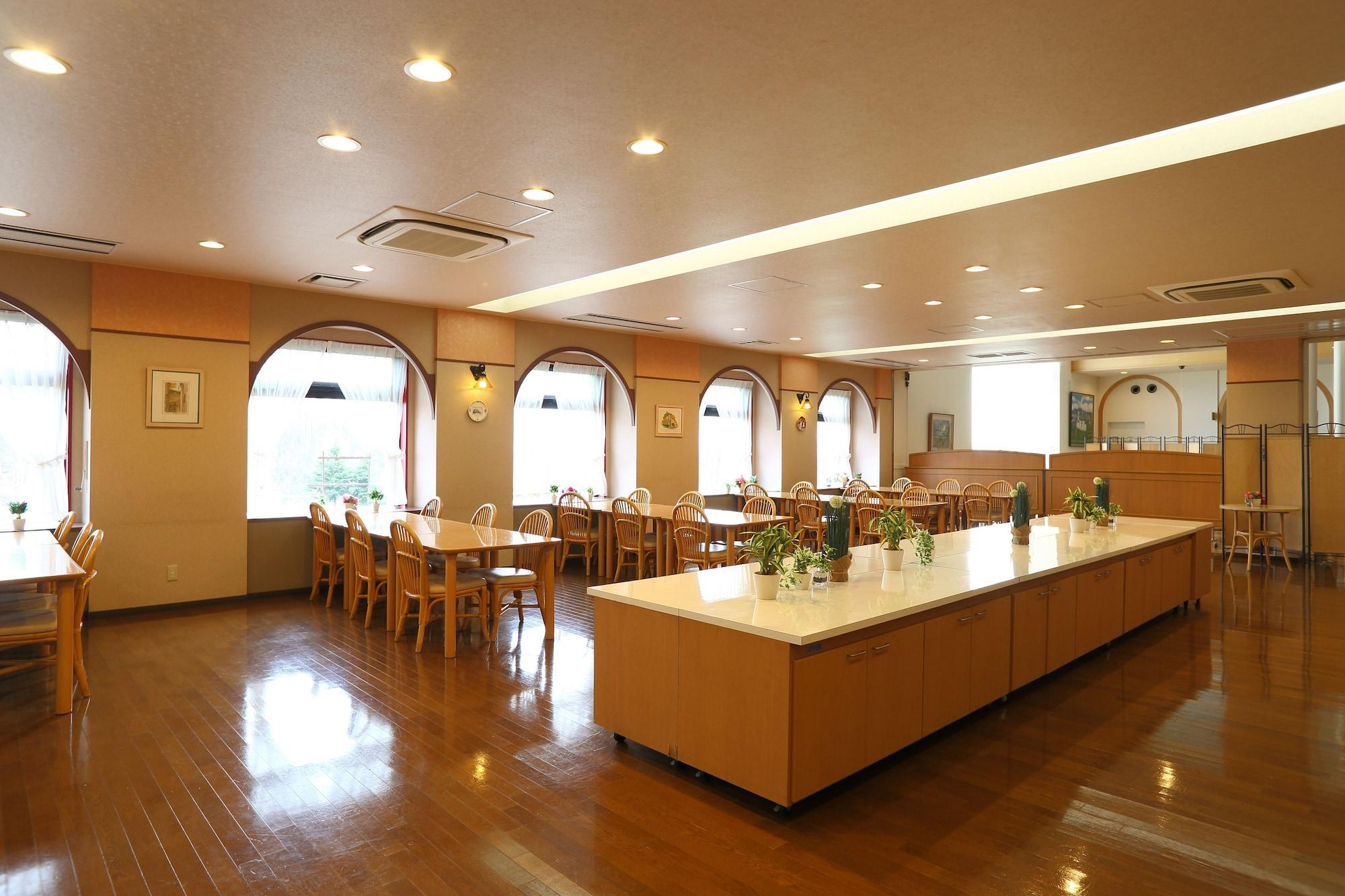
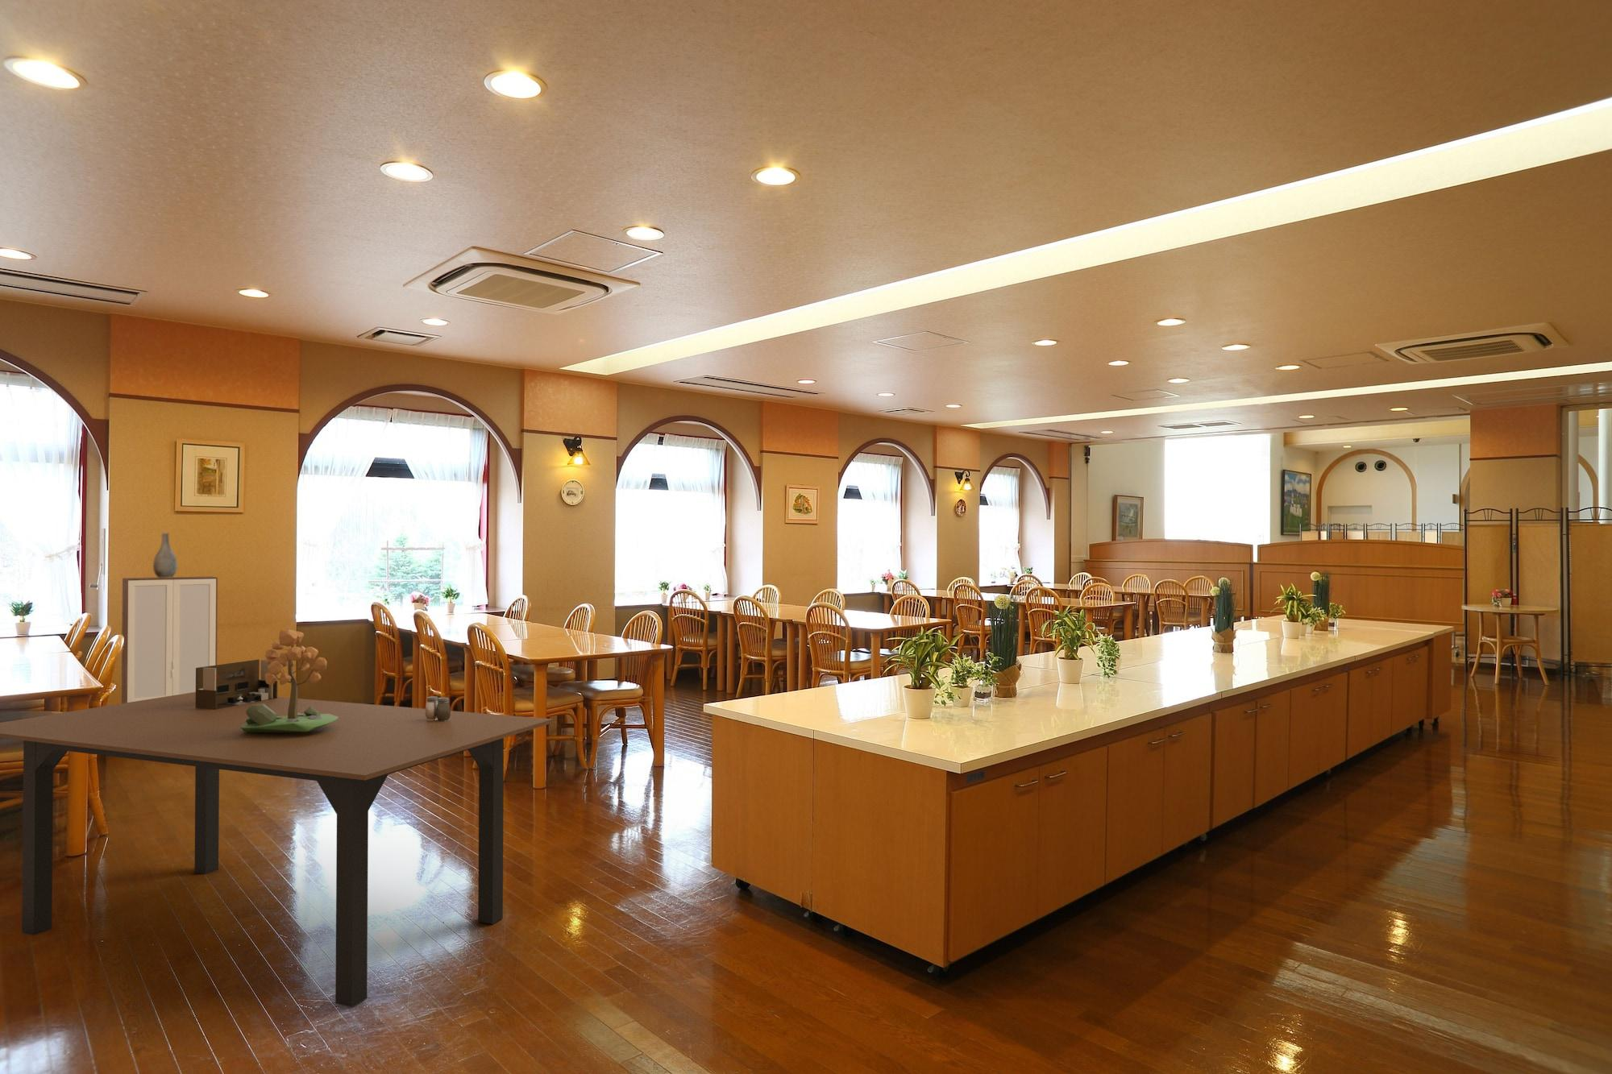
+ small tree (291, 680)
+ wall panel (237, 682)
+ salt and pepper shaker (437, 707)
+ cabinet (170, 660)
+ vase (165, 554)
+ dining table (218, 821)
